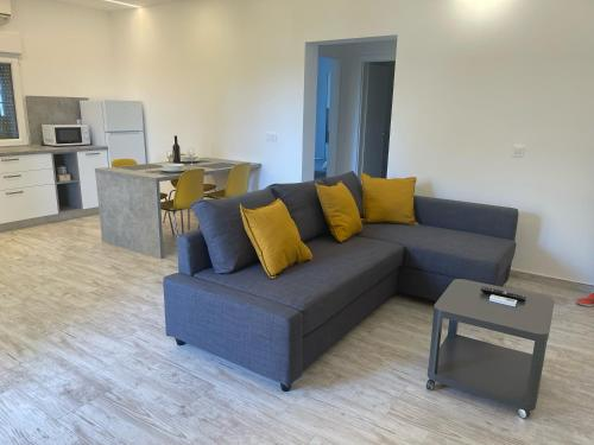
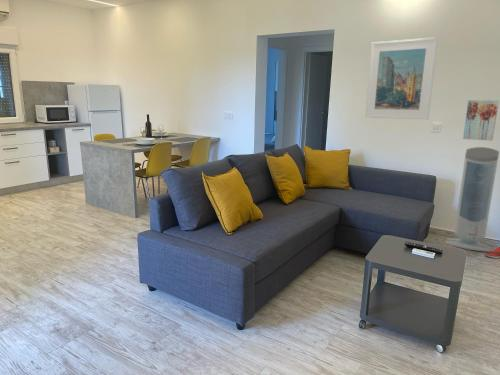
+ air purifier (475, 198)
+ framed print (399, 80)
+ wall art (480, 120)
